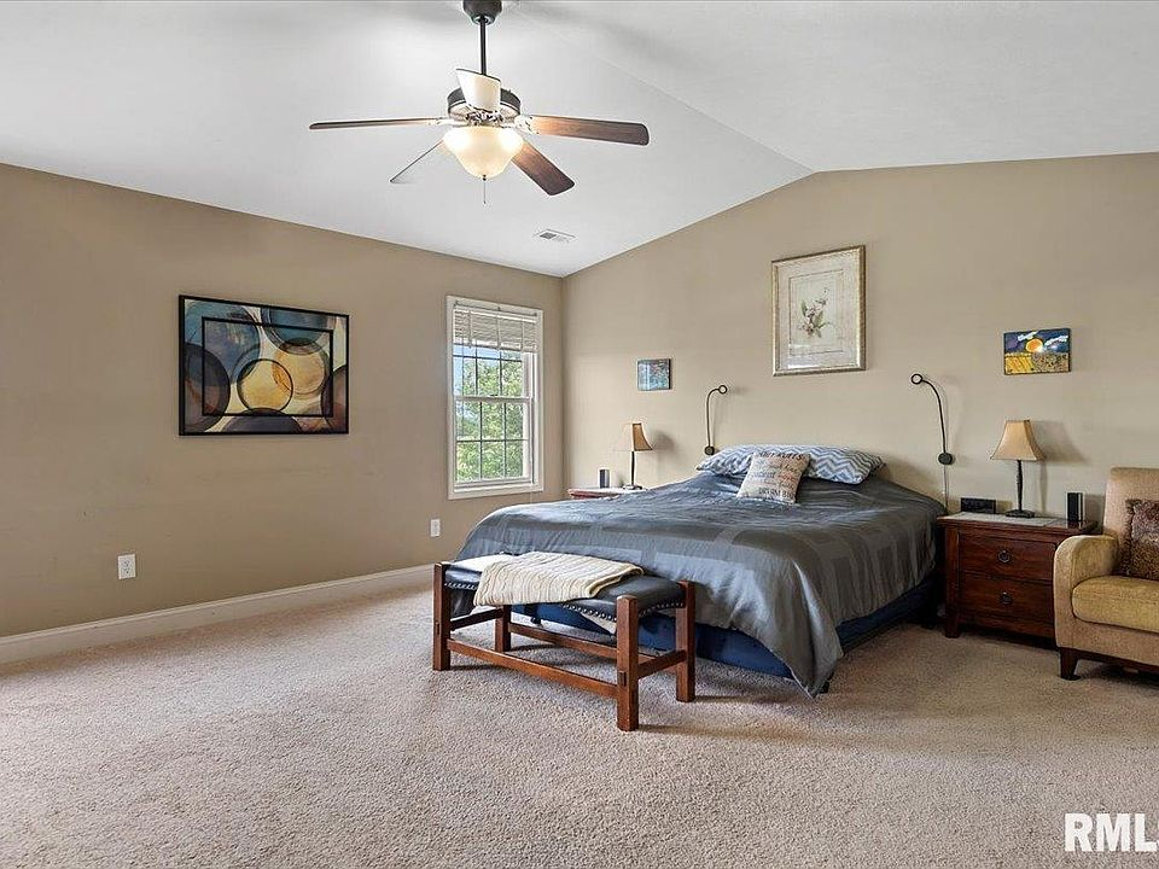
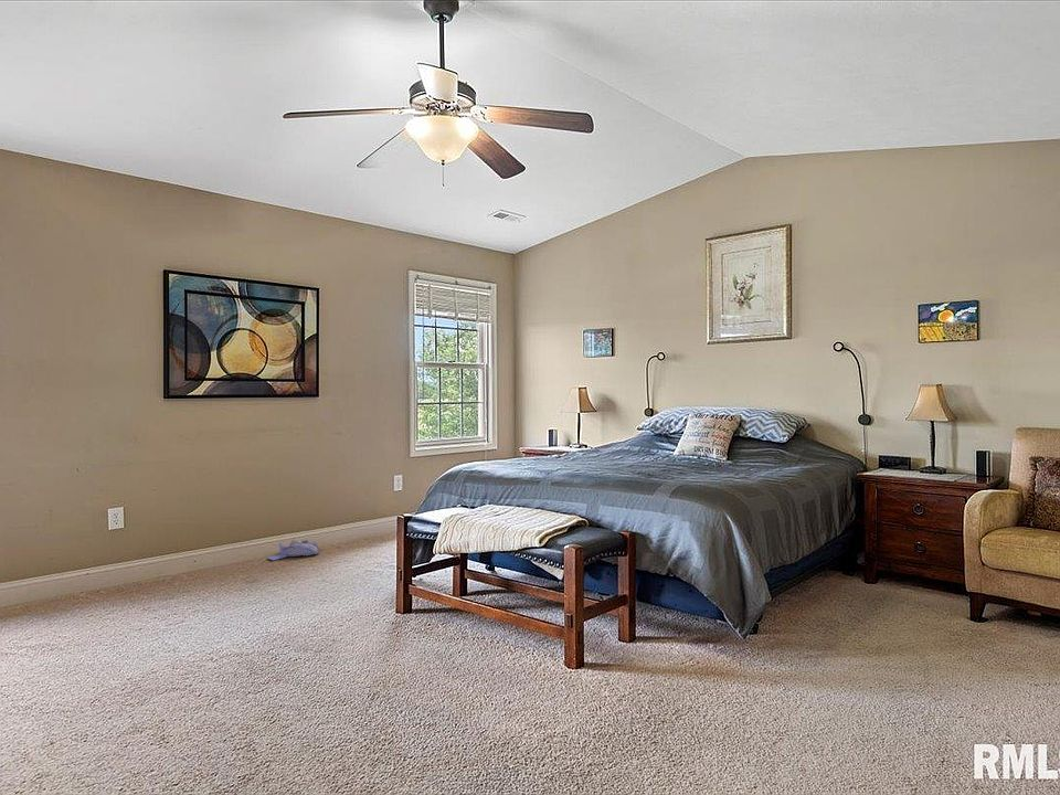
+ shoe (290, 548)
